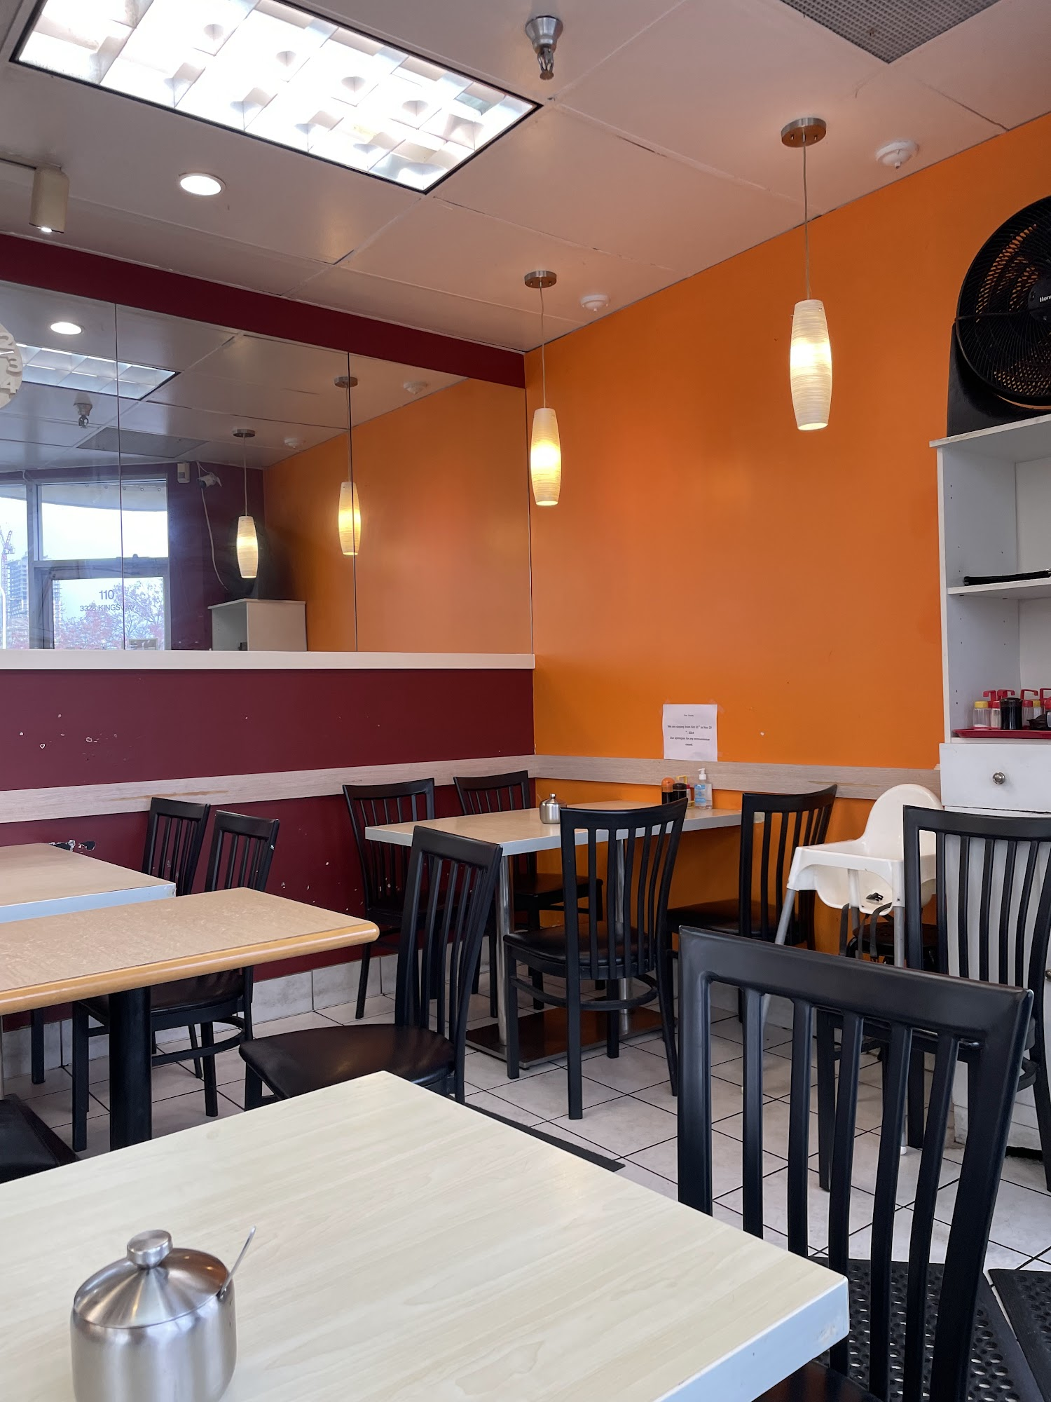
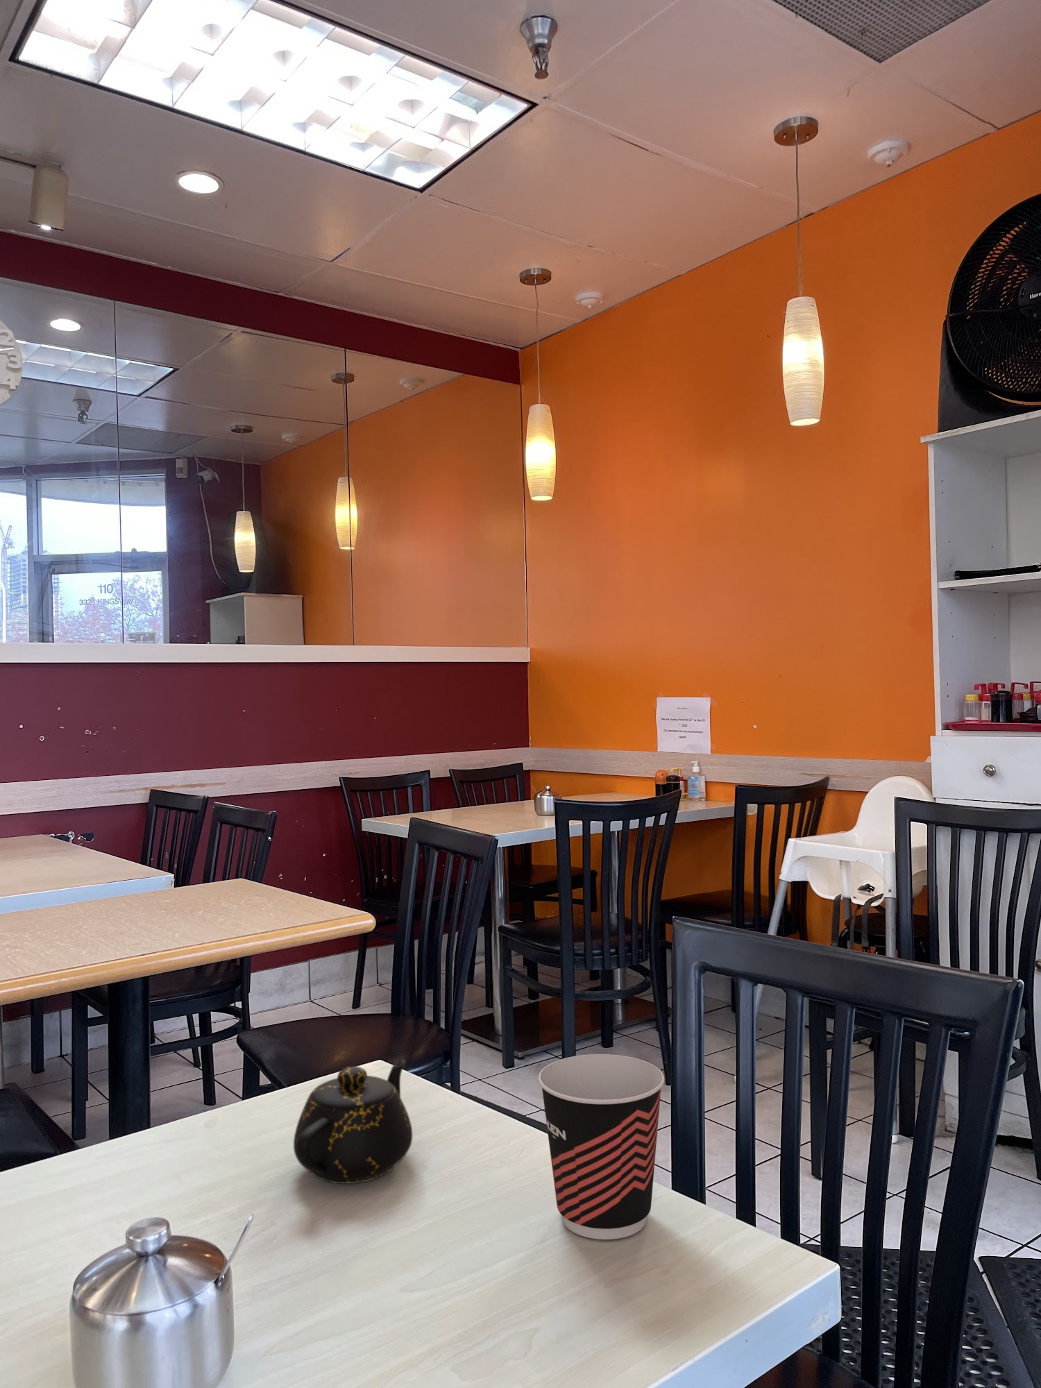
+ teapot (356, 1115)
+ cup (603, 1145)
